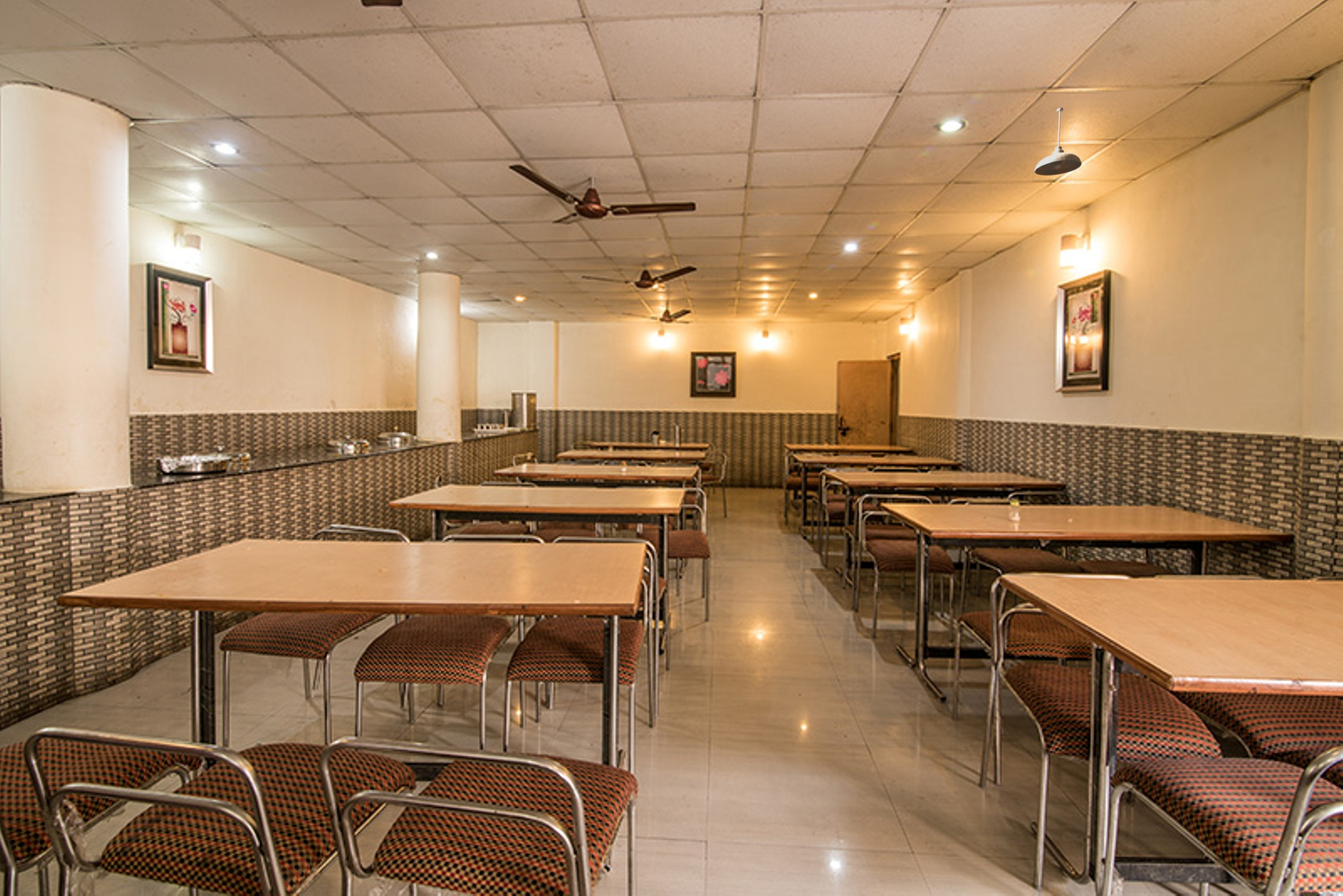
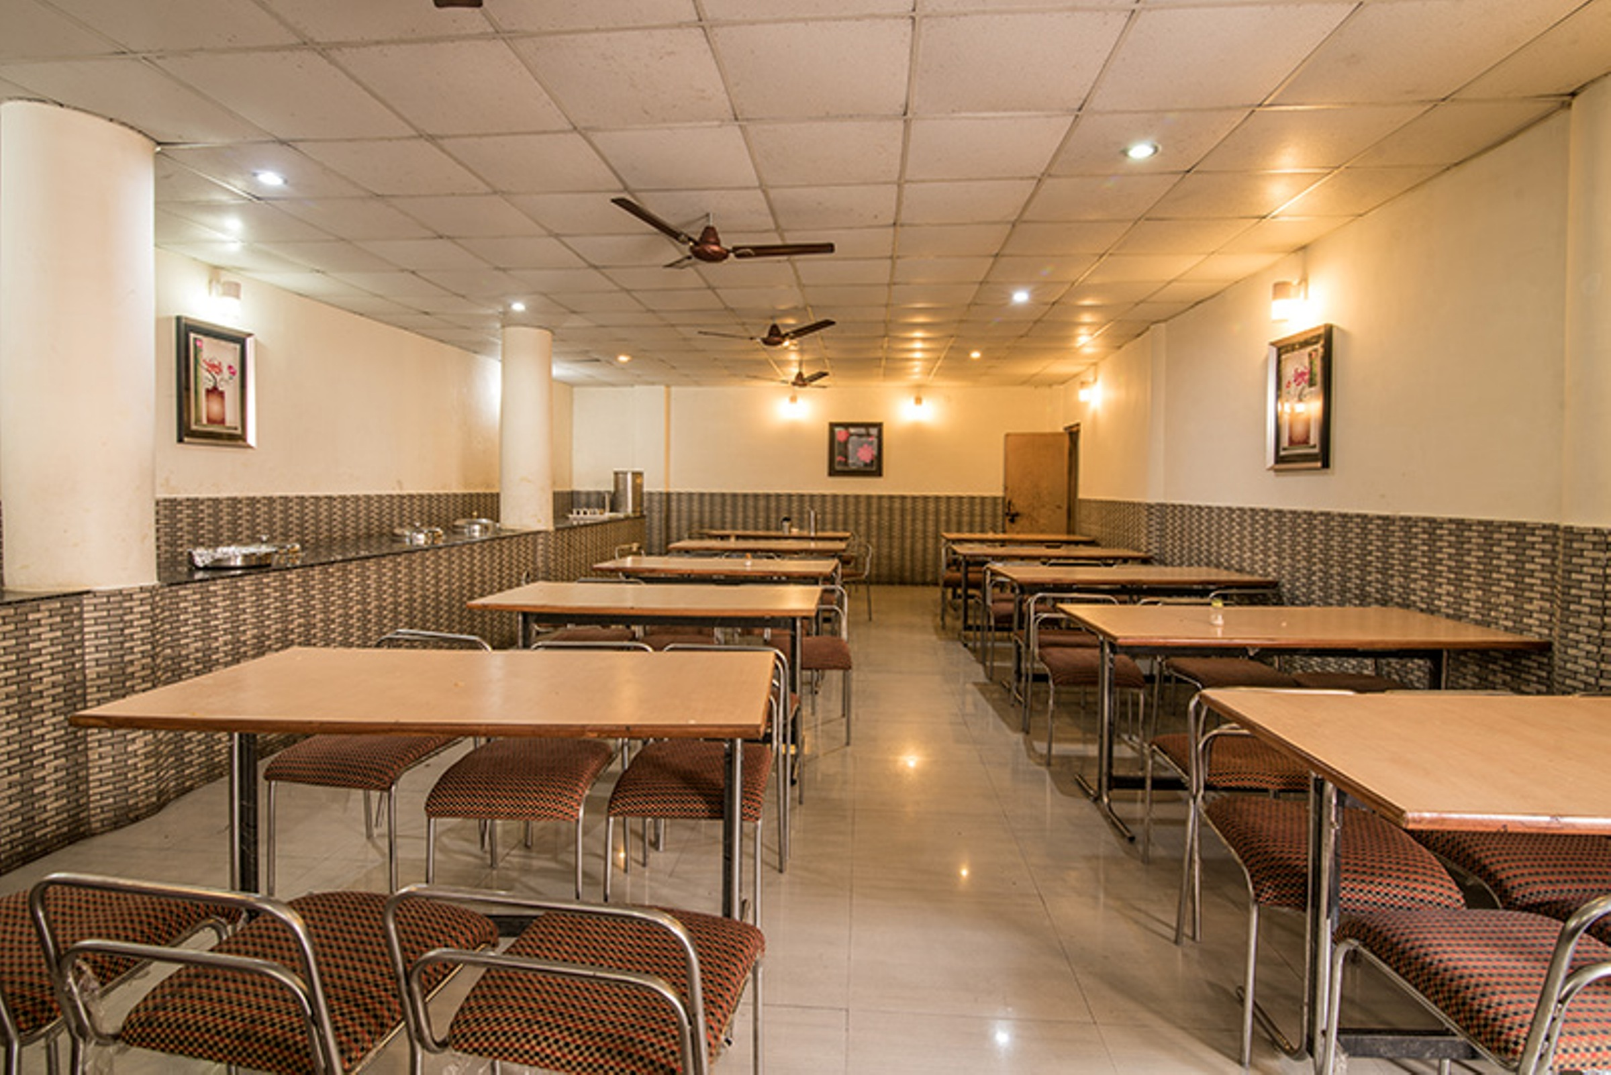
- pendant light (1059, 139)
